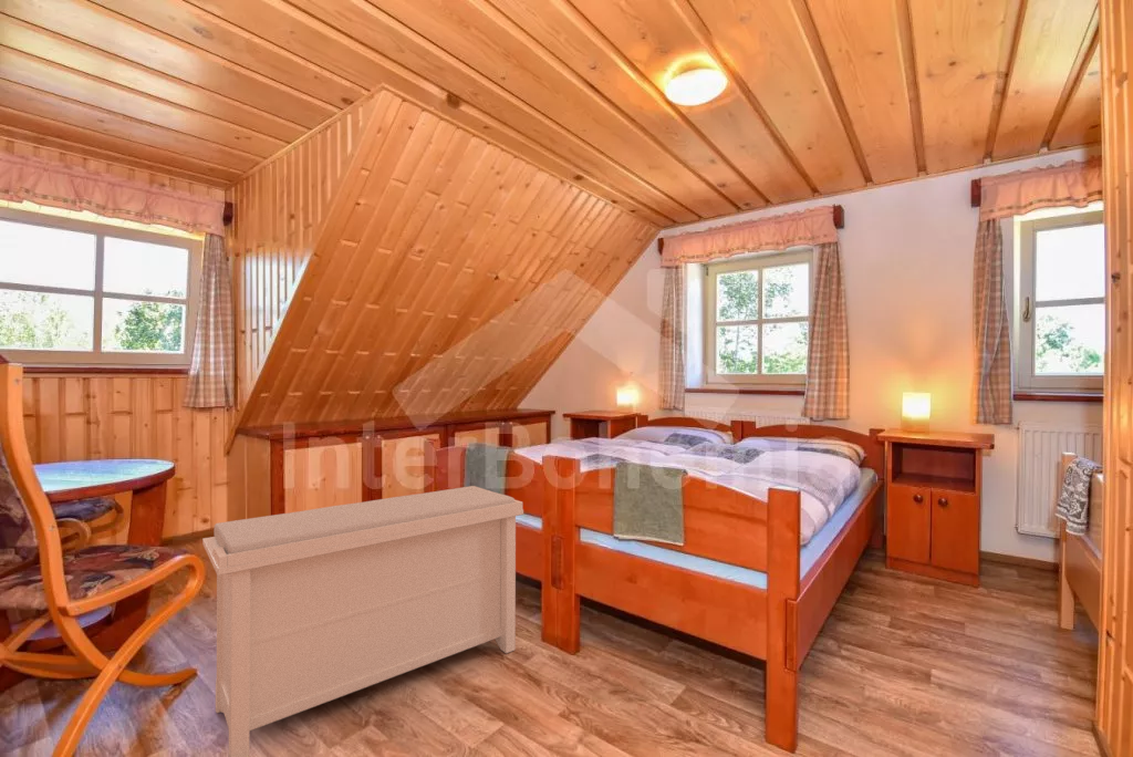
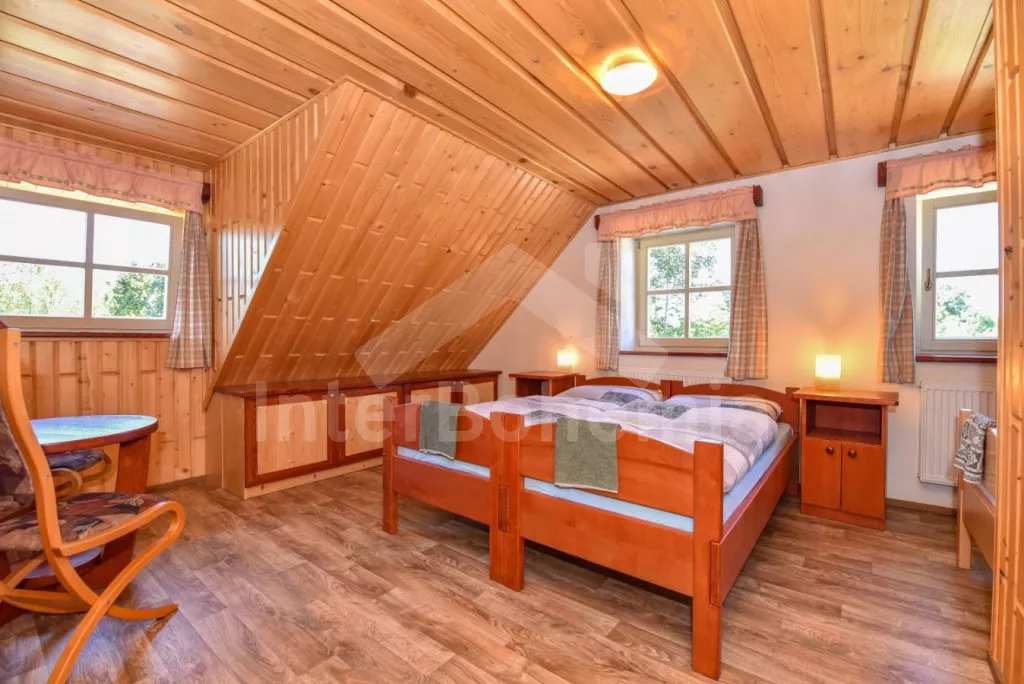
- bench (378, 592)
